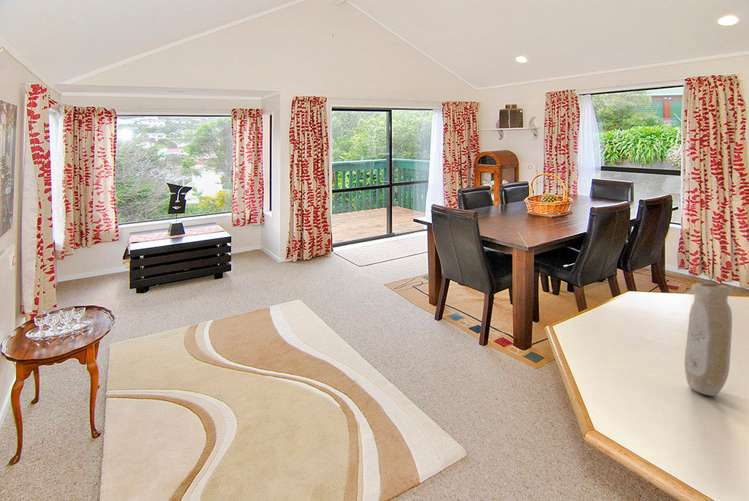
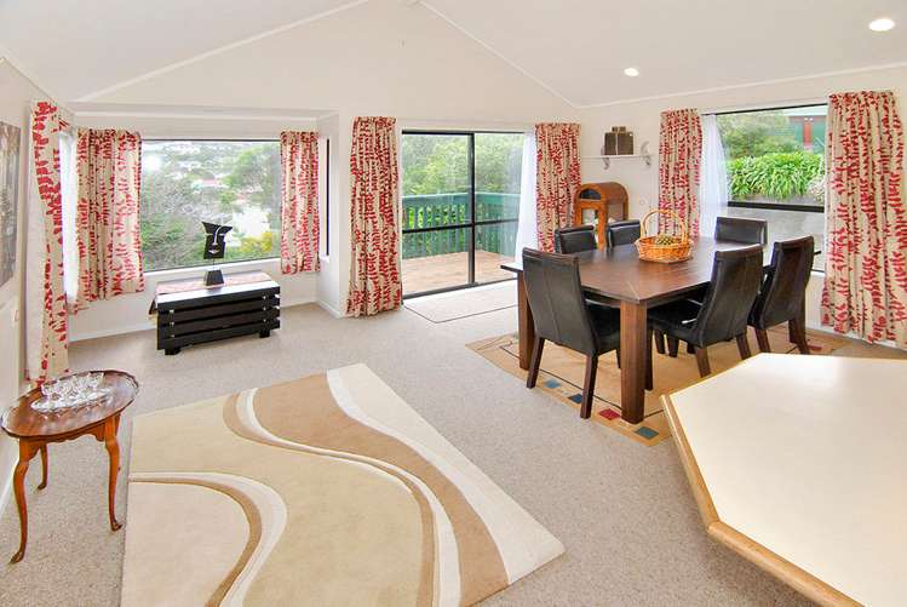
- vase (708, 338)
